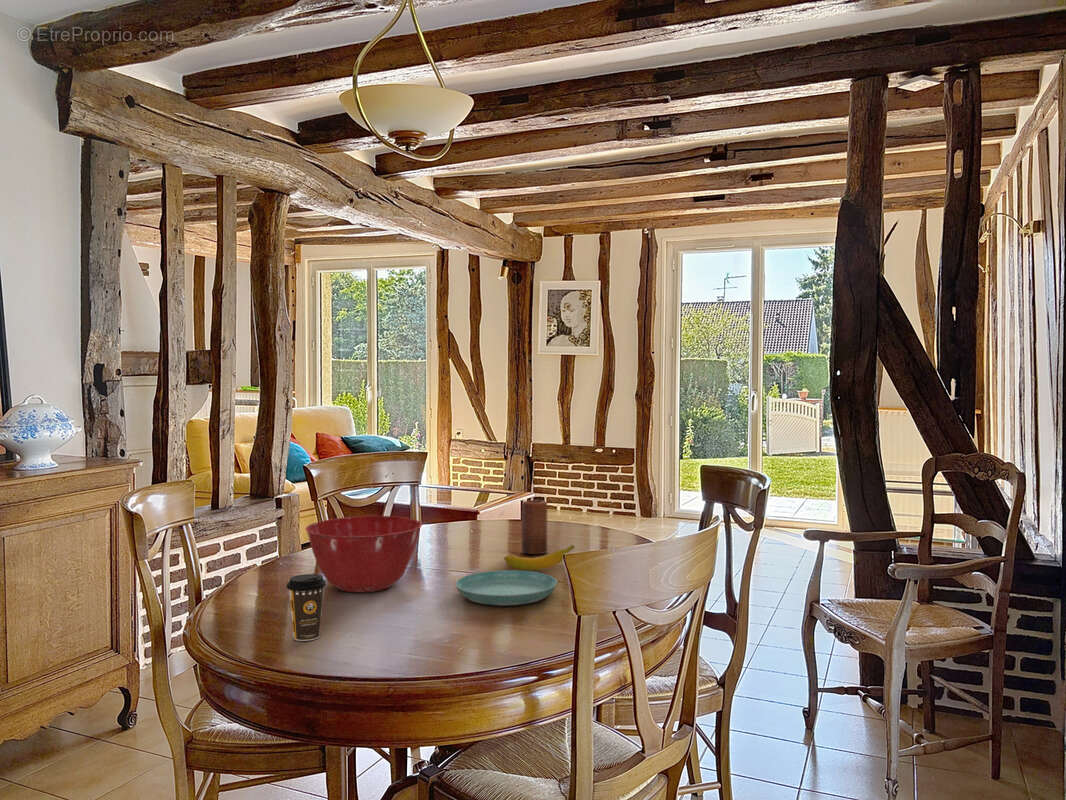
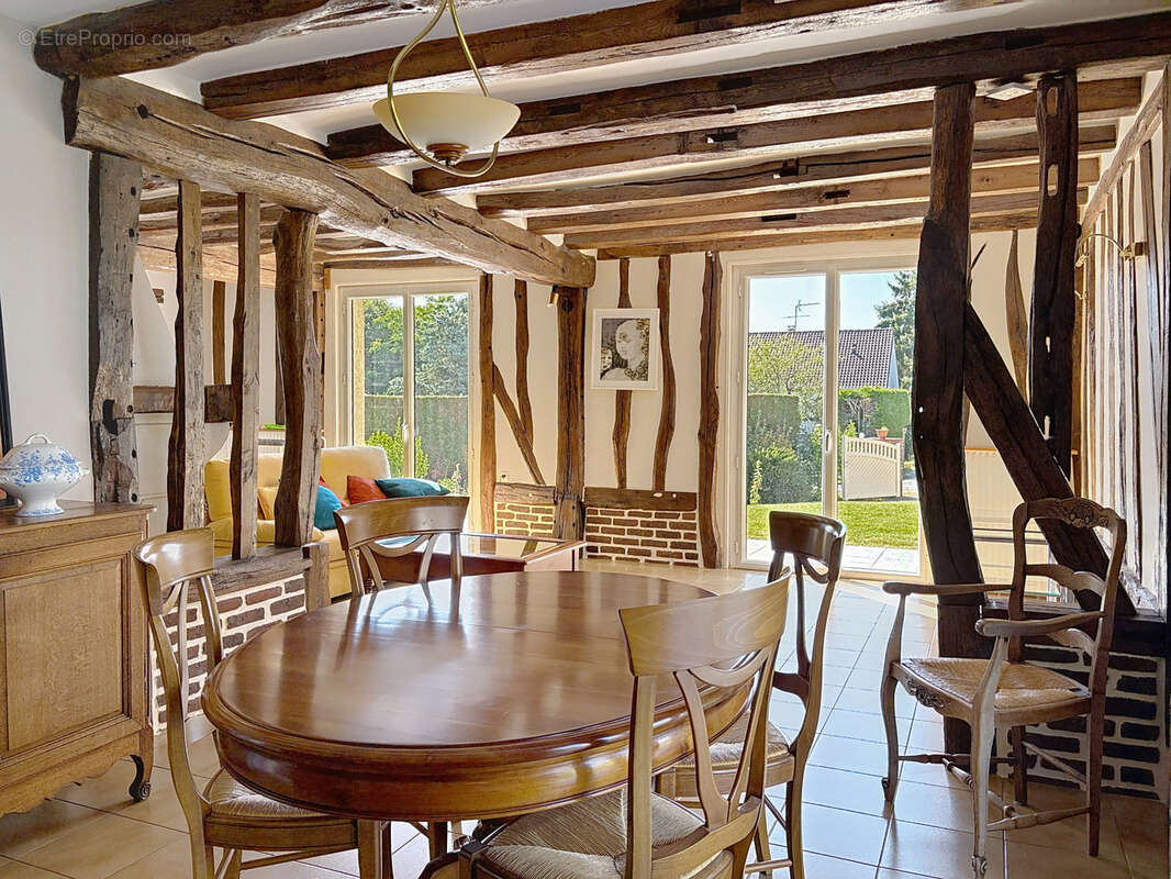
- mixing bowl (364, 555)
- banana (539, 557)
- candle (534, 526)
- coffee cup (306, 607)
- saucer (506, 588)
